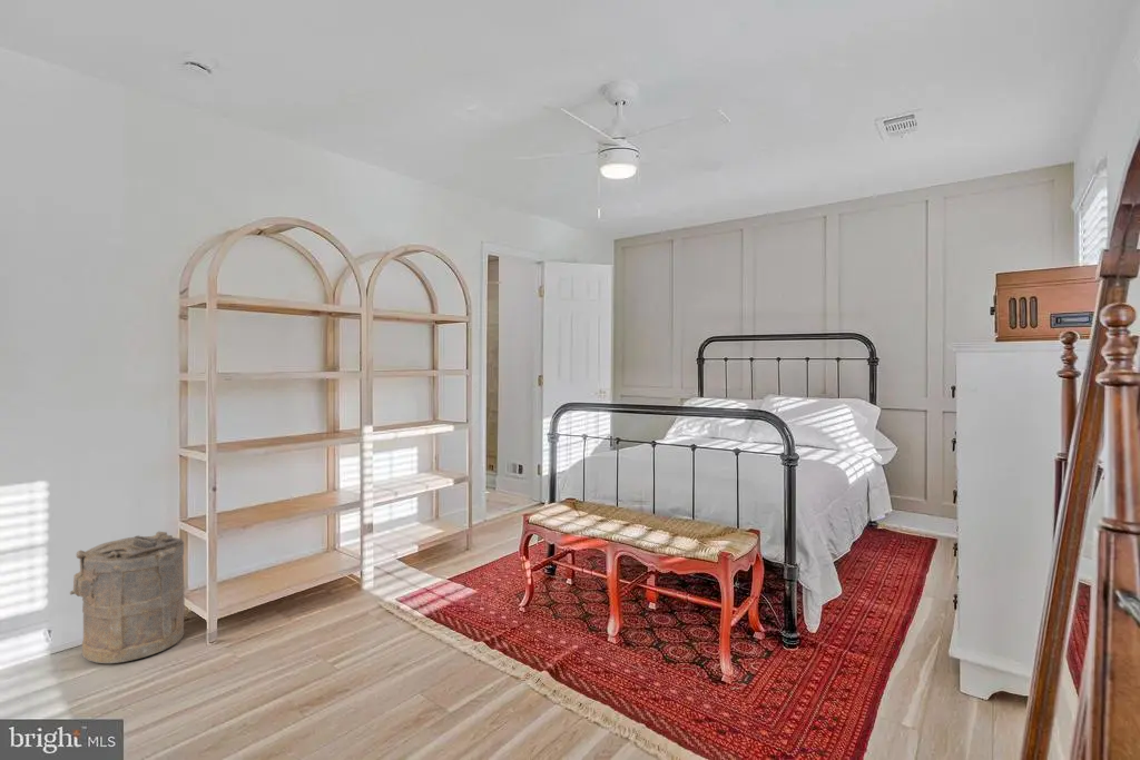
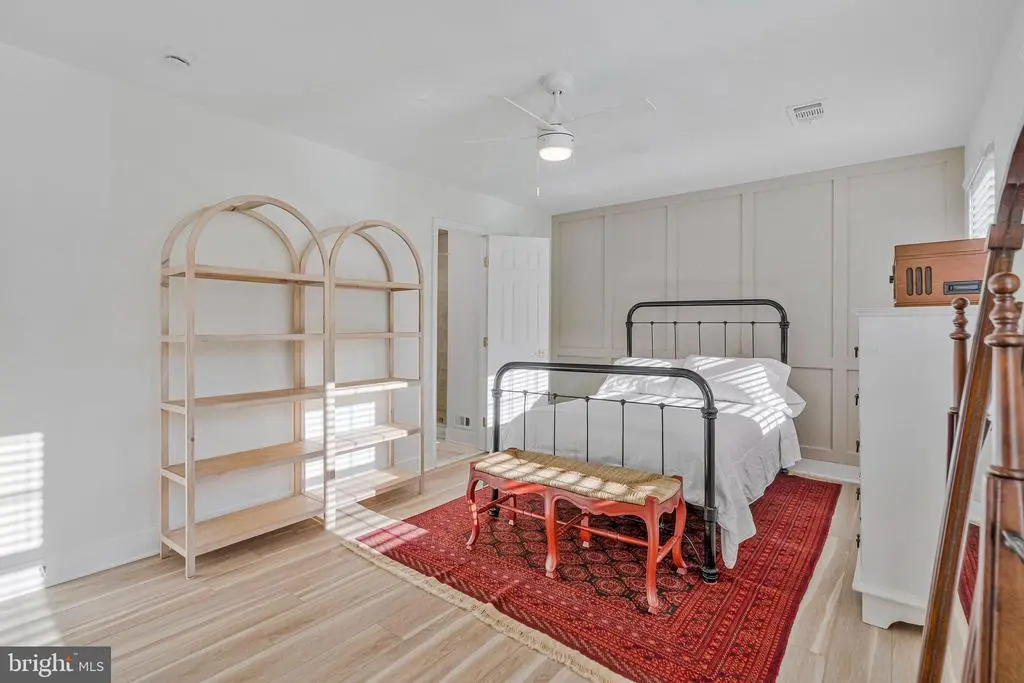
- laundry hamper (129, 591)
